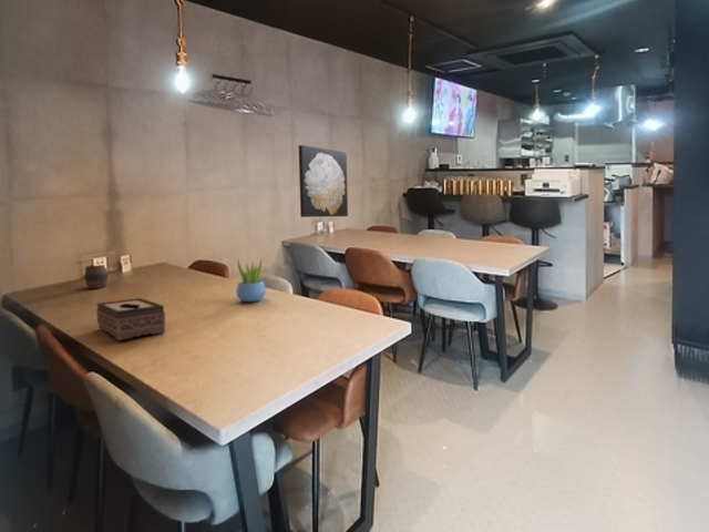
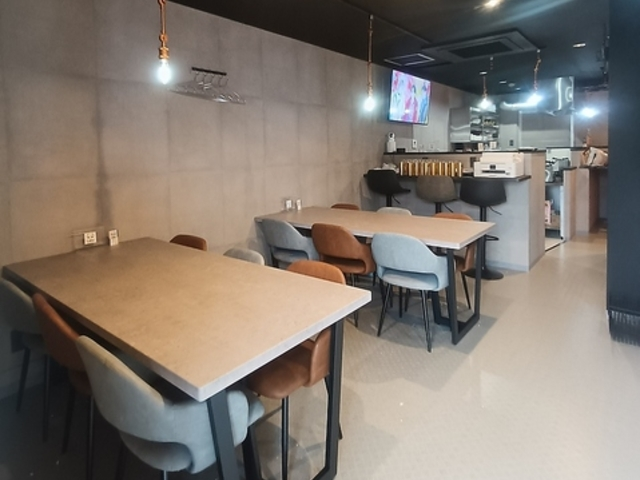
- cup (95, 276)
- succulent plant (249, 278)
- wall art (323, 183)
- tissue box (130, 317)
